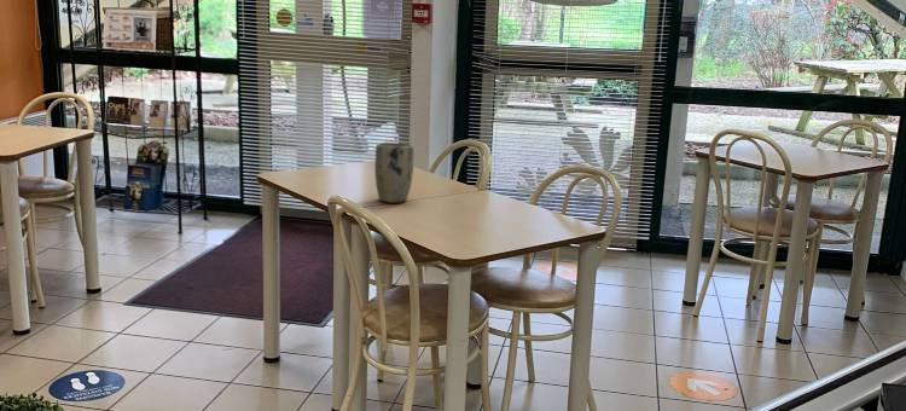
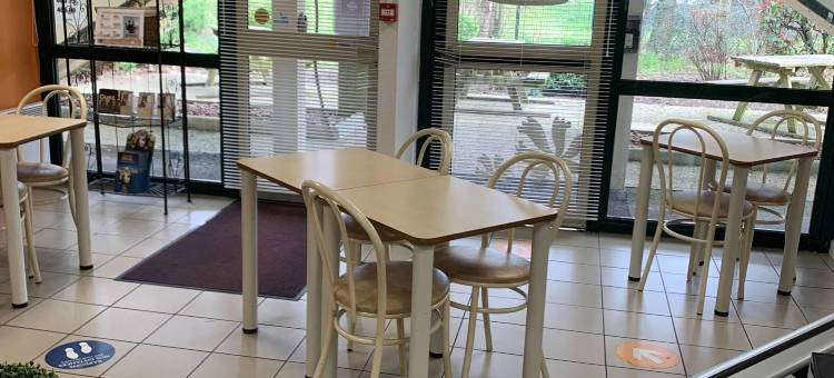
- plant pot (394, 172)
